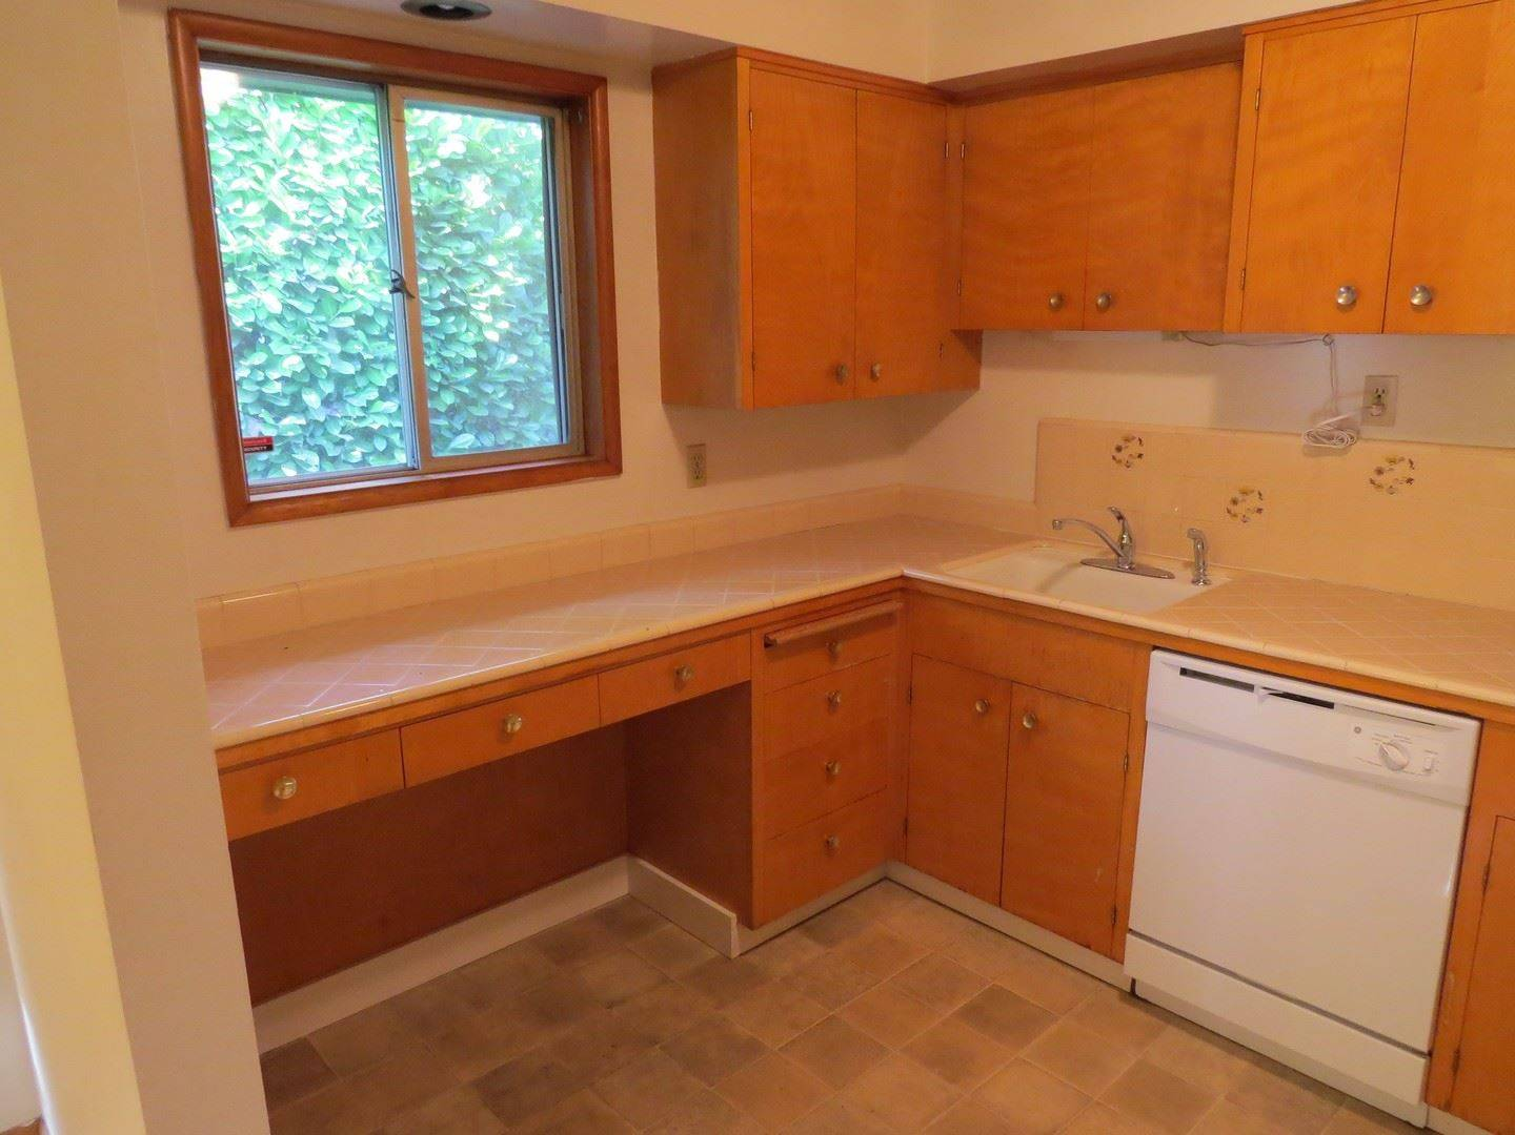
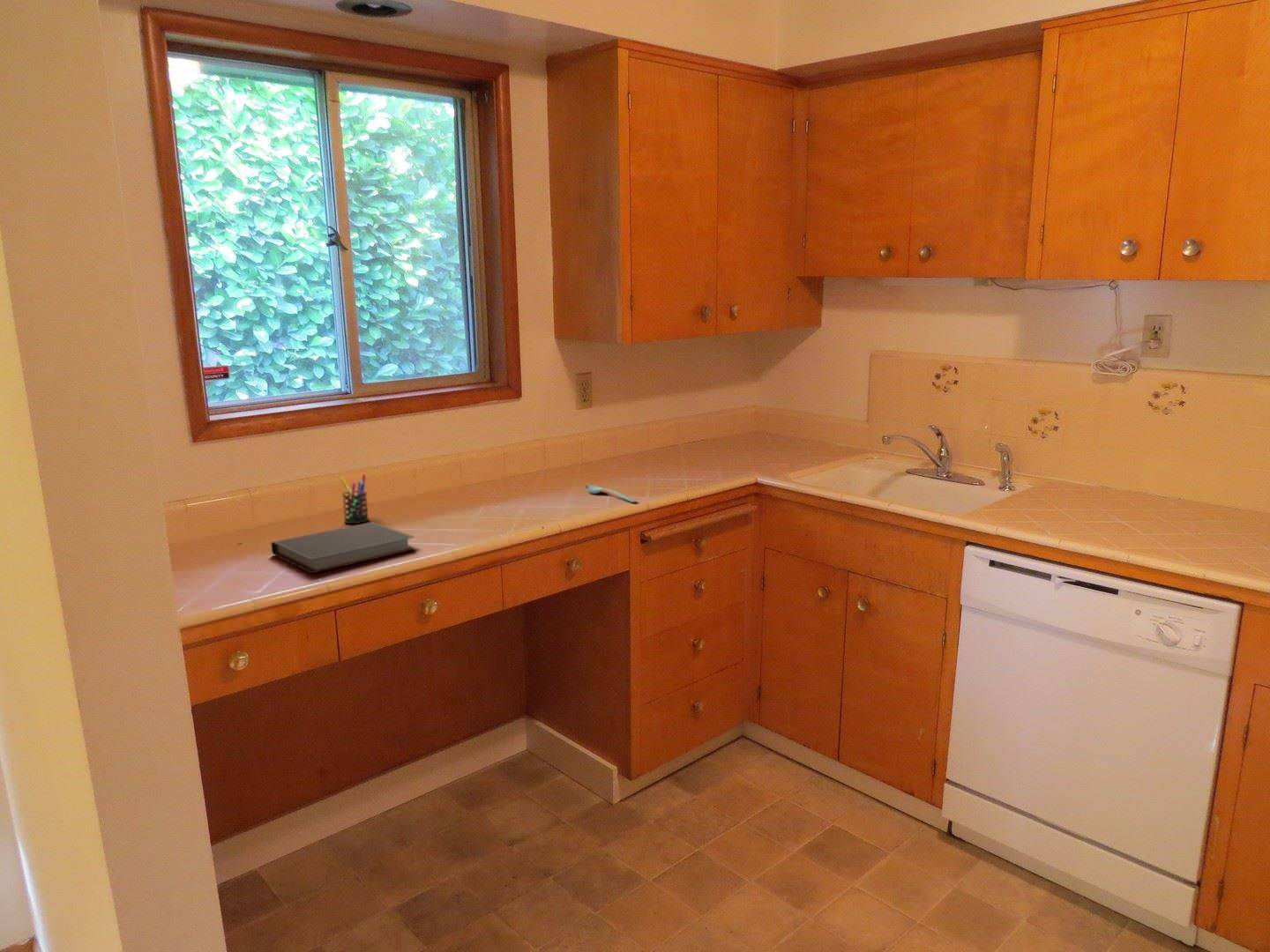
+ soupspoon (611, 491)
+ pen holder (357, 496)
+ notebook (343, 545)
